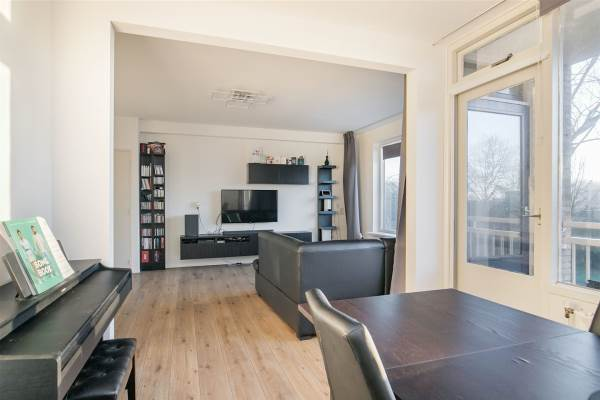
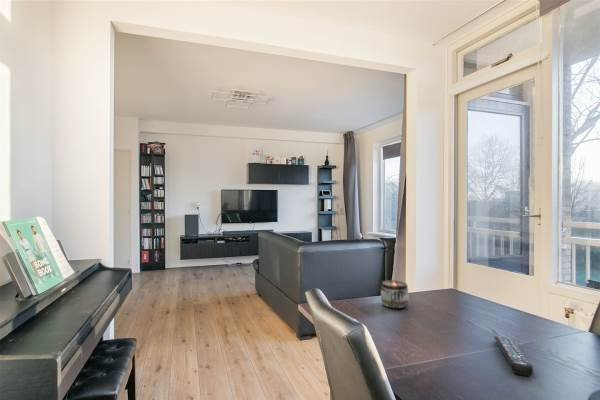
+ candle holder (394, 293)
+ remote control (511, 352)
